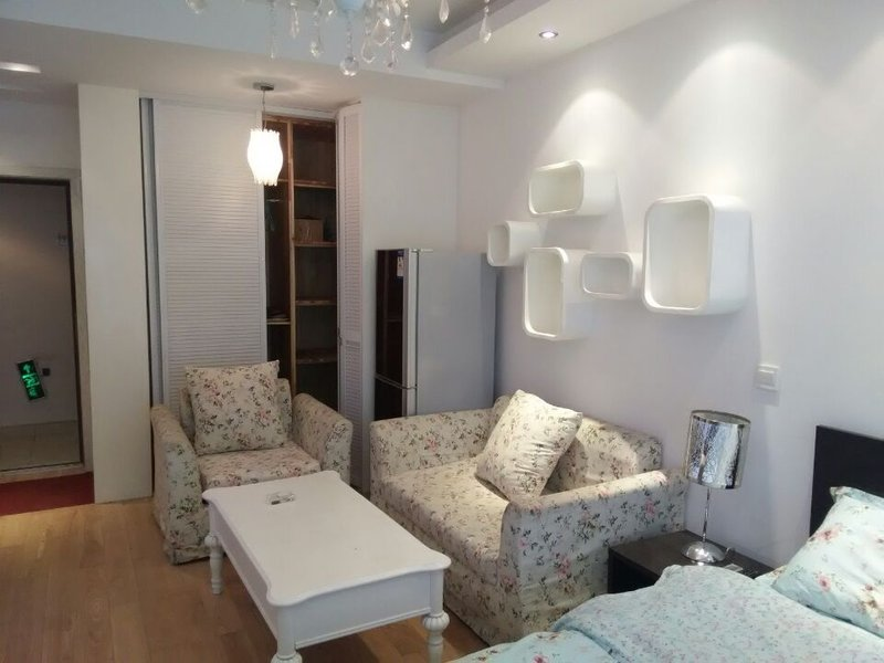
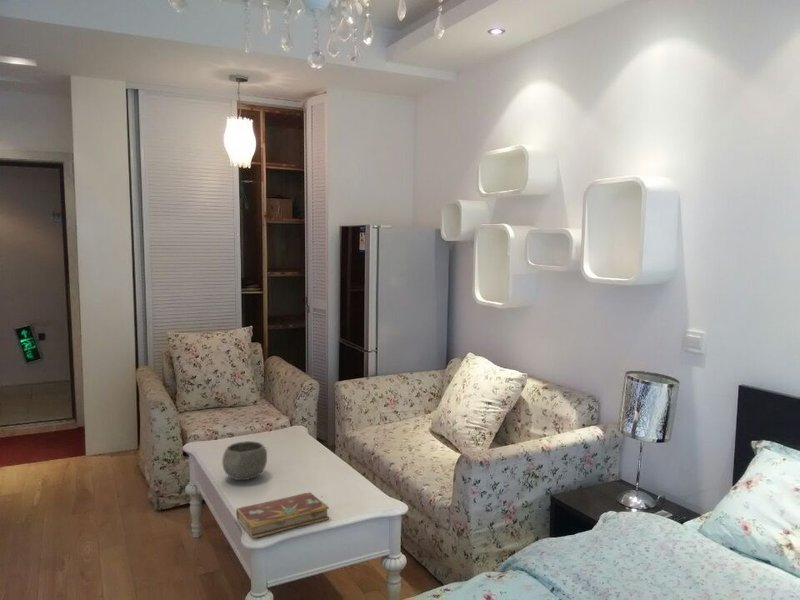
+ book (282, 512)
+ ceramic bowl (245, 462)
